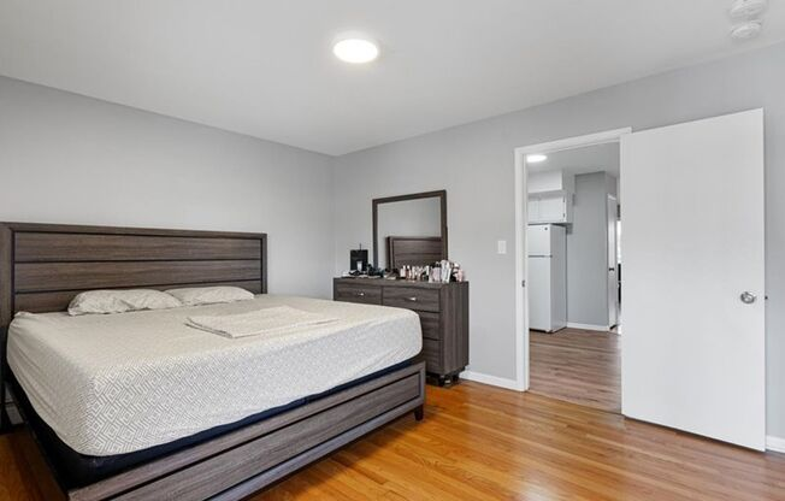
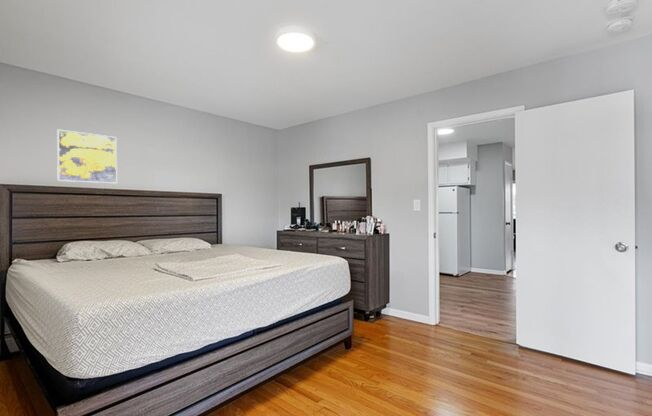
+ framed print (88, 157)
